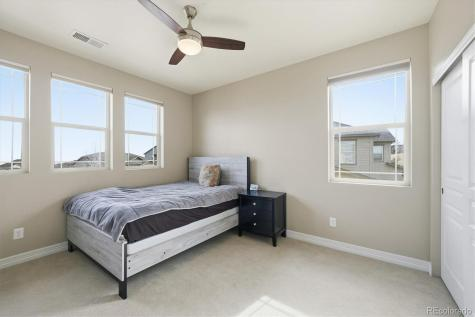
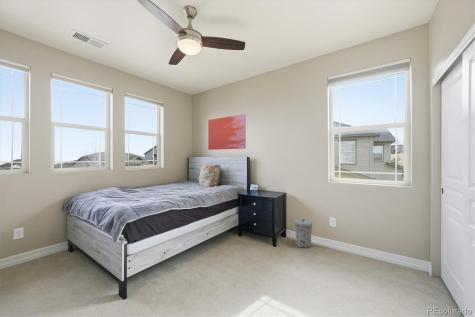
+ wall art (225, 133)
+ trash can (303, 232)
